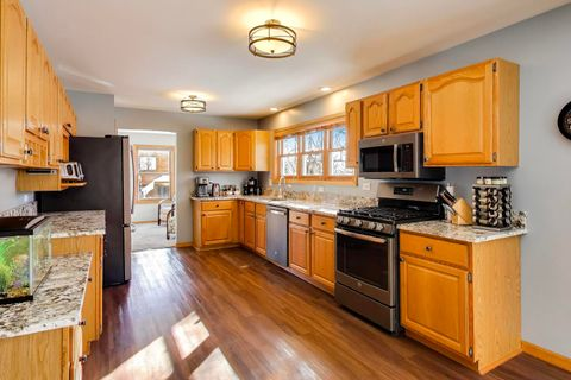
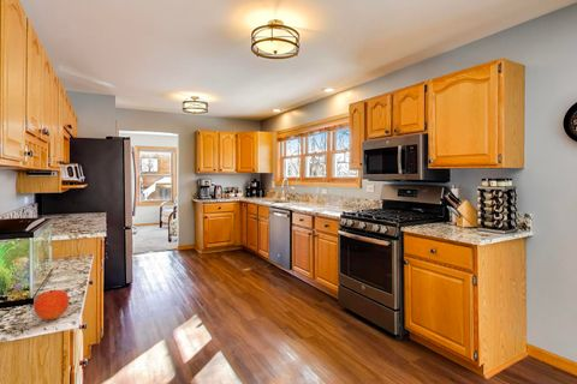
+ fruit (52, 304)
